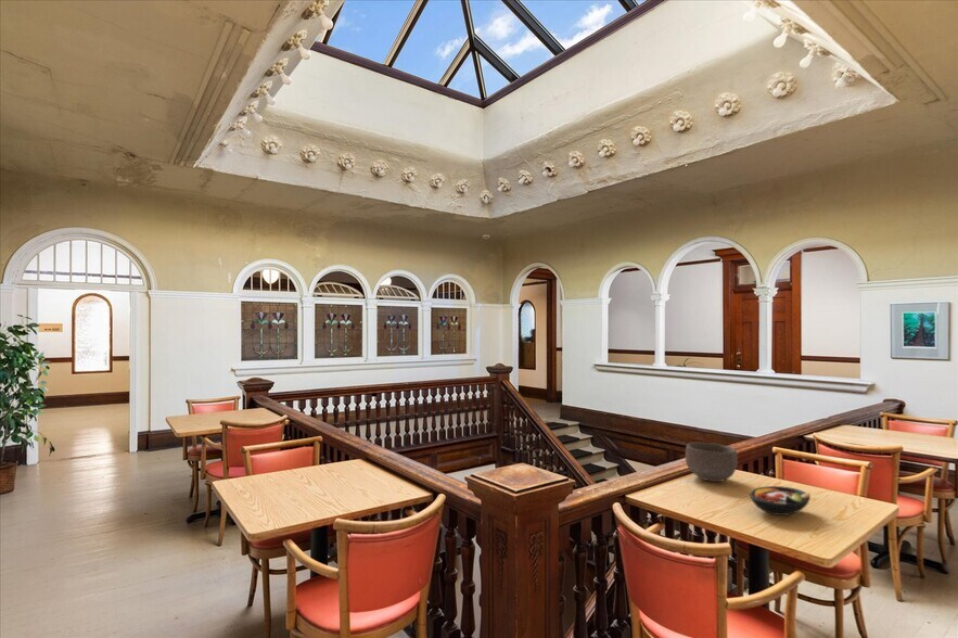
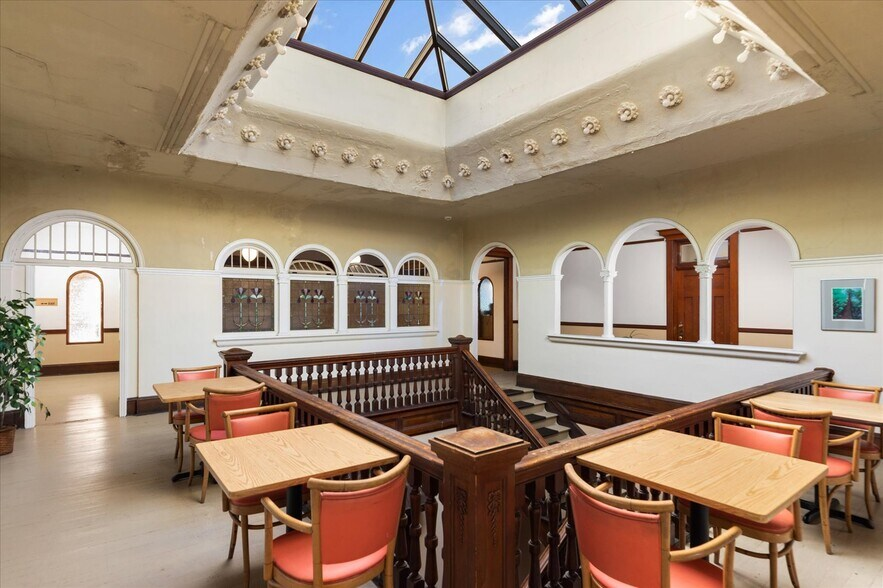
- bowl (779, 500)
- bowl (711, 462)
